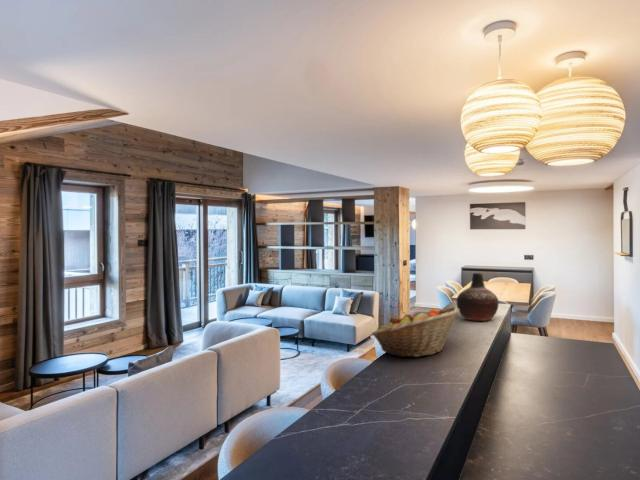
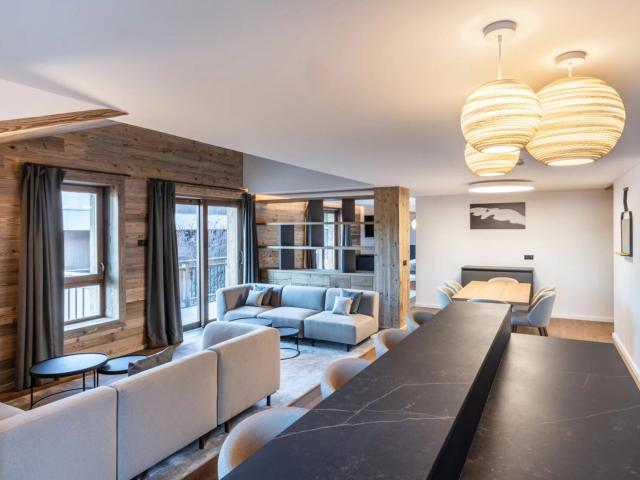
- vase (477, 296)
- fruit basket (416, 328)
